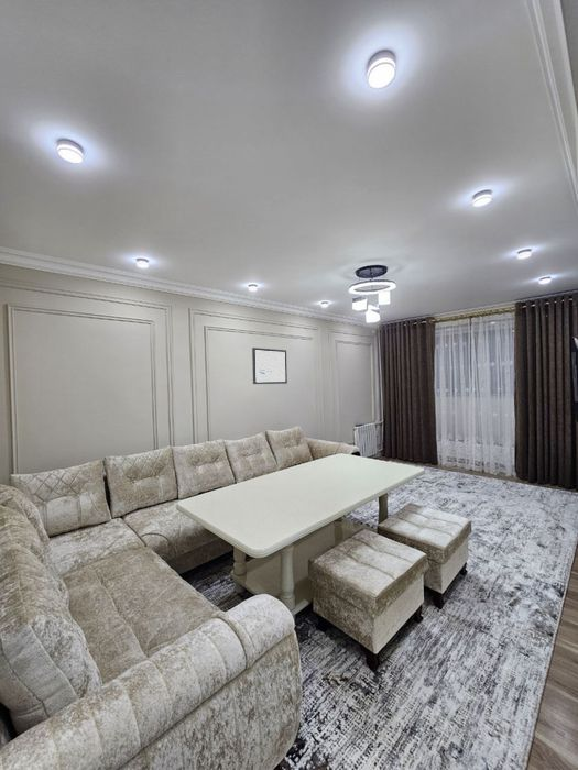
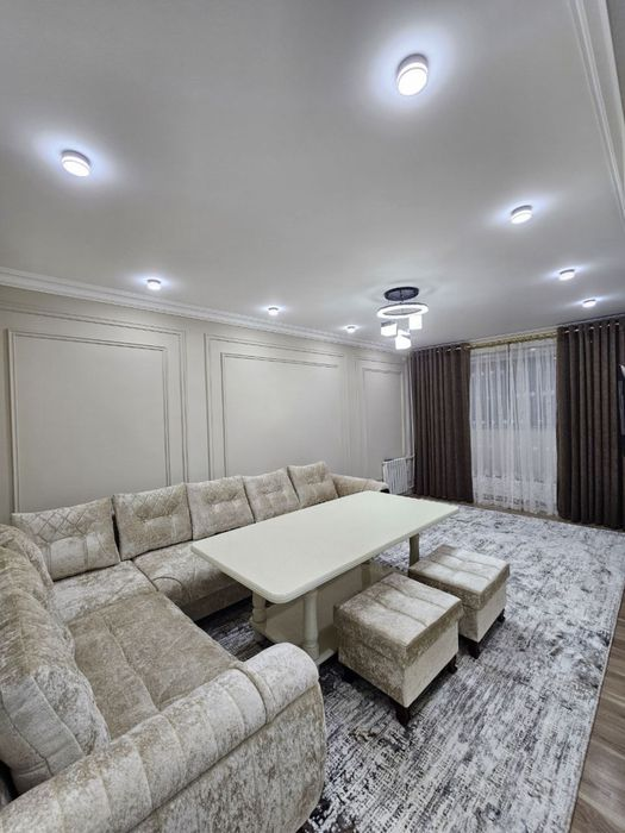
- wall art (270, 366)
